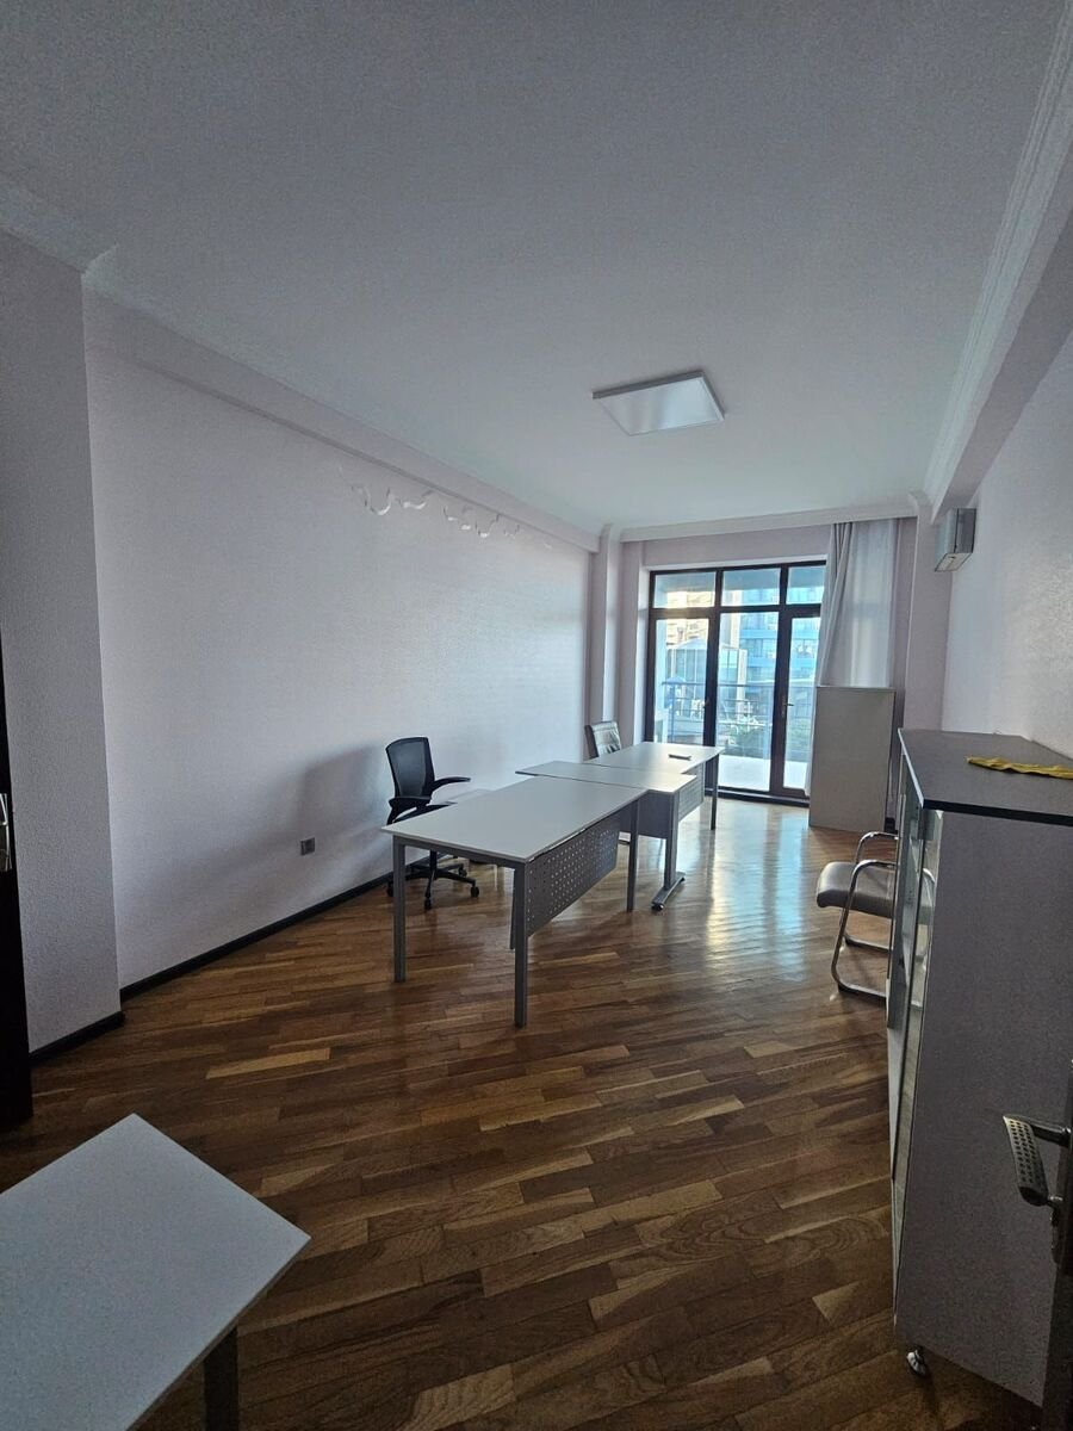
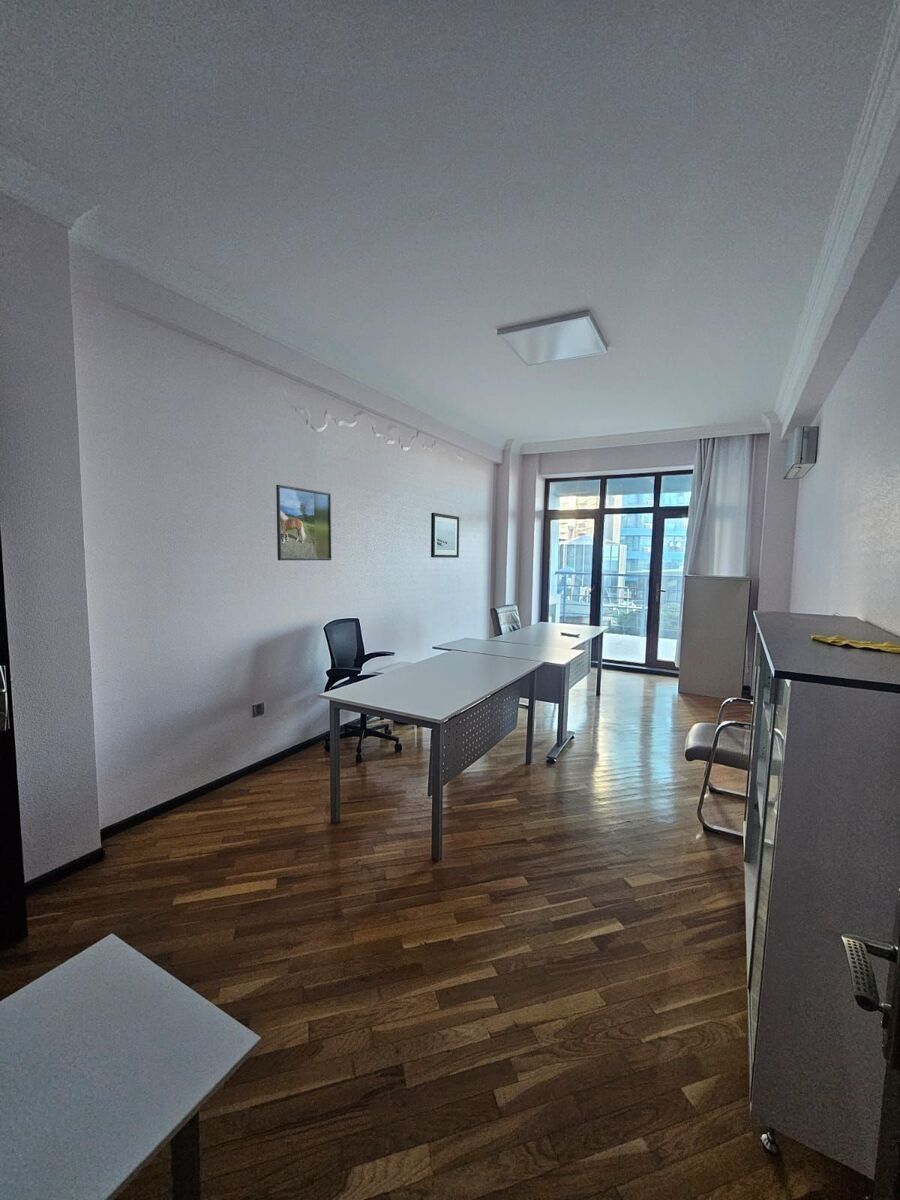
+ wall art (445, 536)
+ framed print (305, 525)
